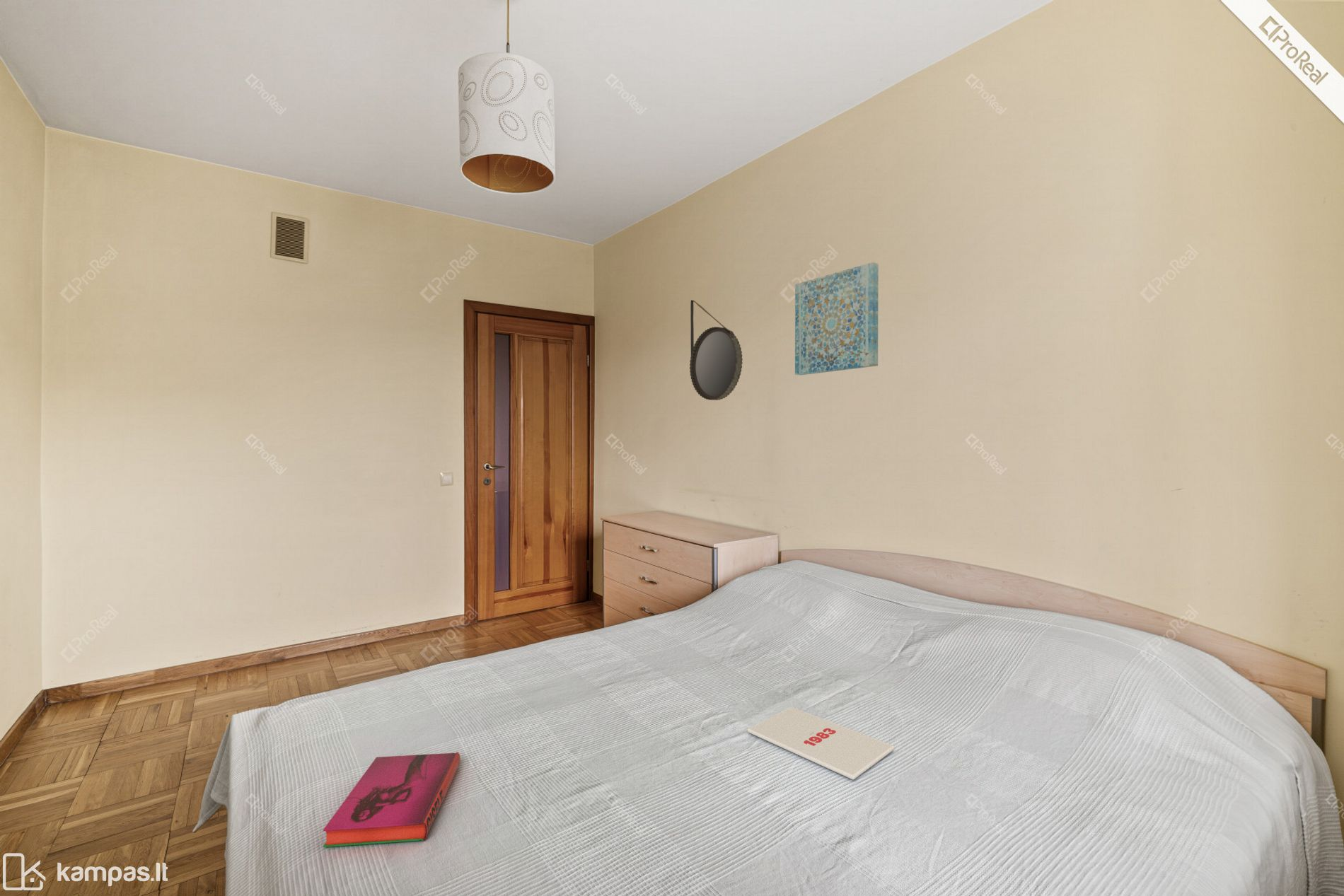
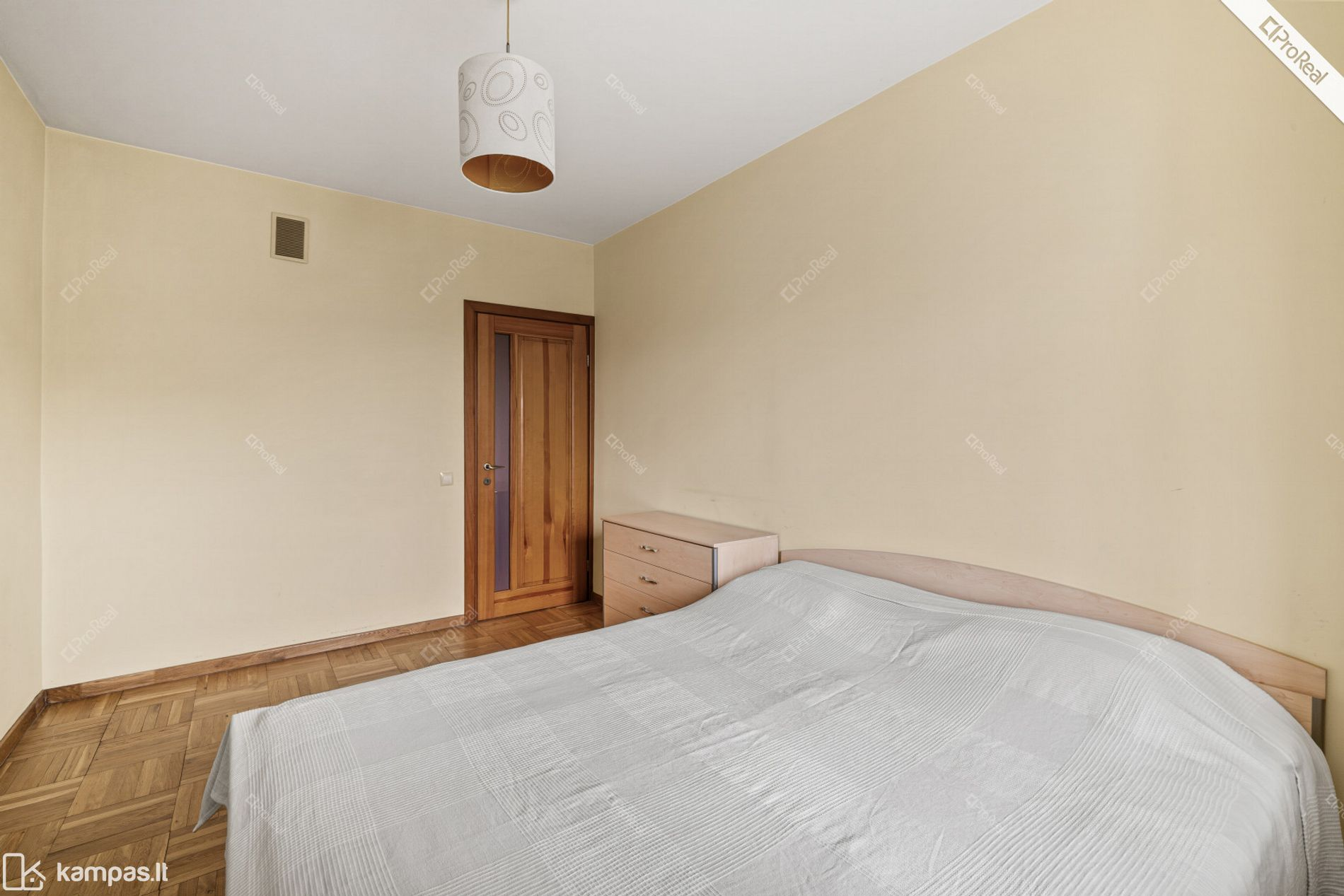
- hardback book (399, 794)
- wall art (834, 322)
- home mirror (714, 347)
- magazine (818, 739)
